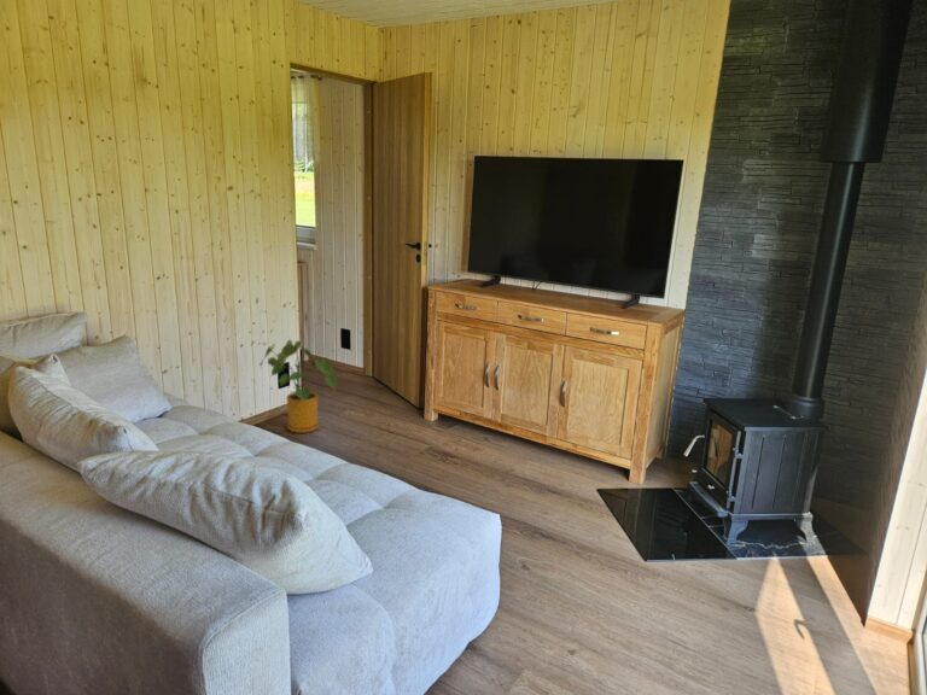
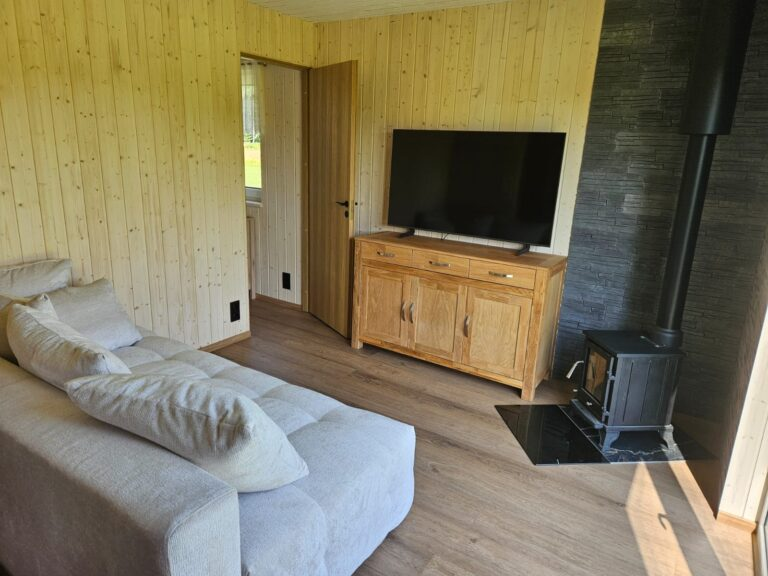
- house plant (298, 387)
